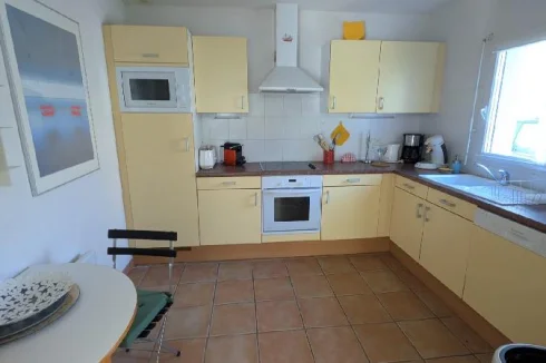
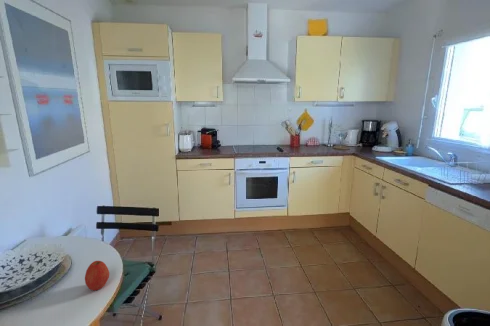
+ apple (96, 274)
